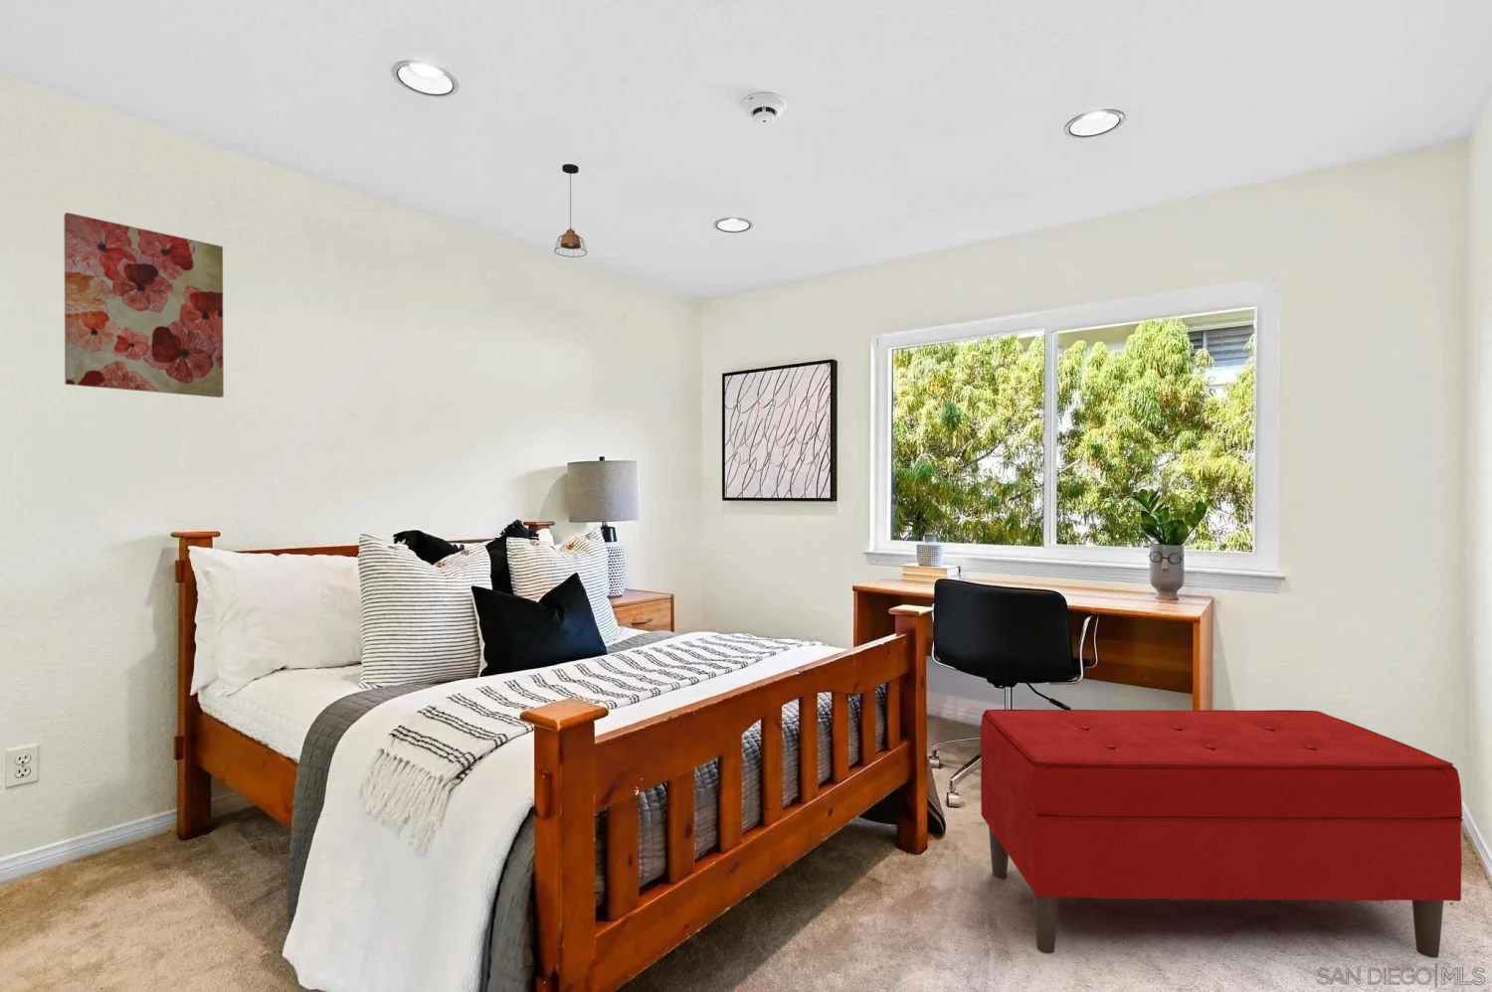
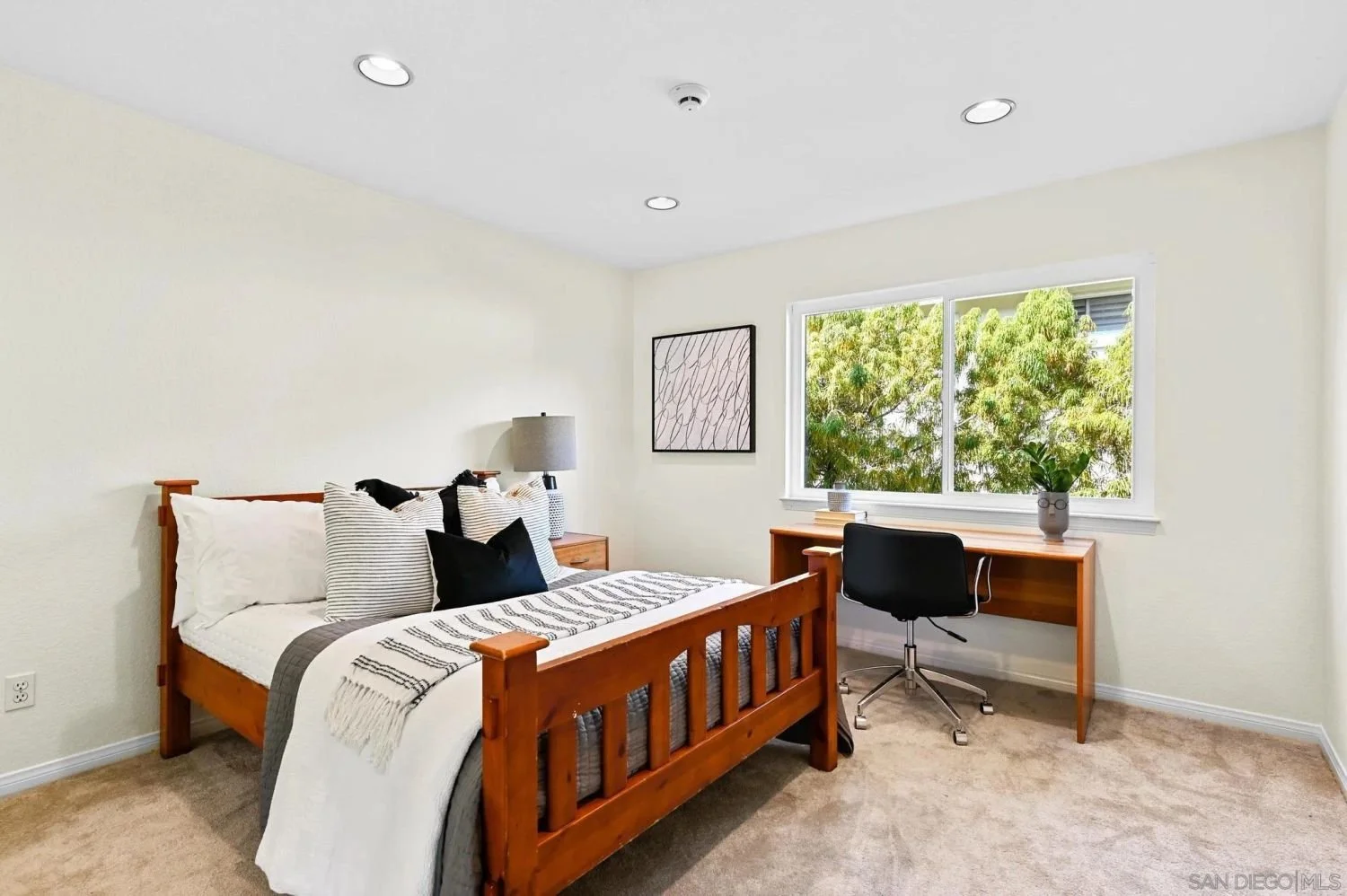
- bench (1193, 822)
- wall art (148, 311)
- pendant light (570, 209)
